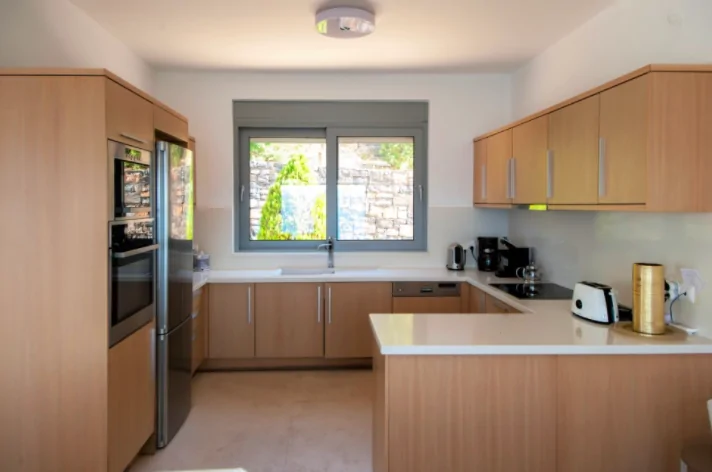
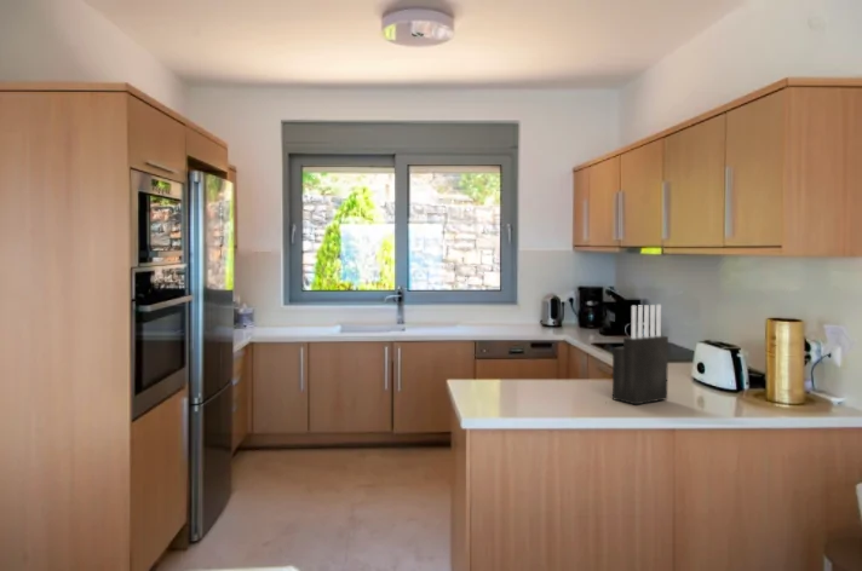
+ knife block (637, 351)
